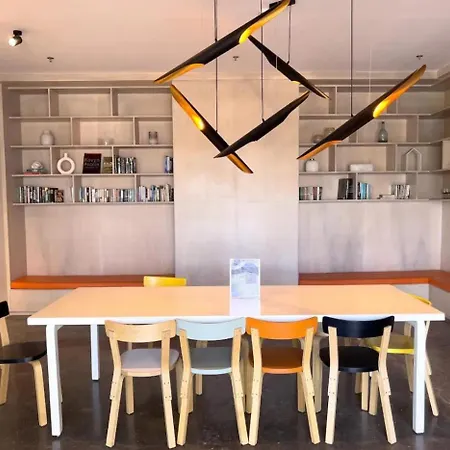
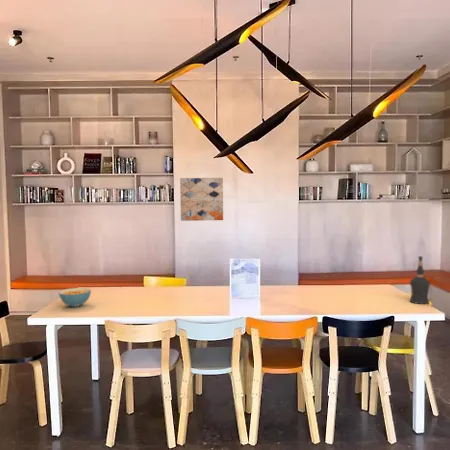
+ wall art (201, 199)
+ cereal bowl (75, 298)
+ liquor bottle (420, 279)
